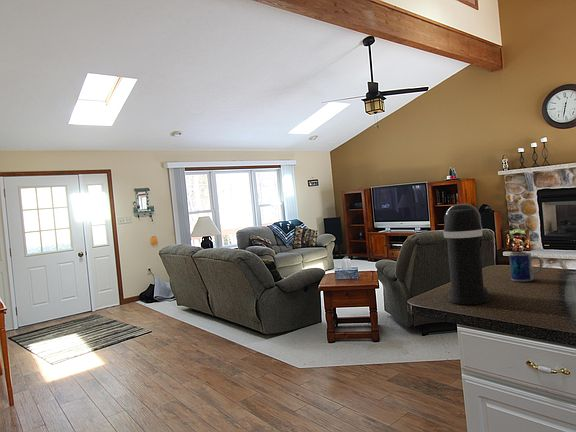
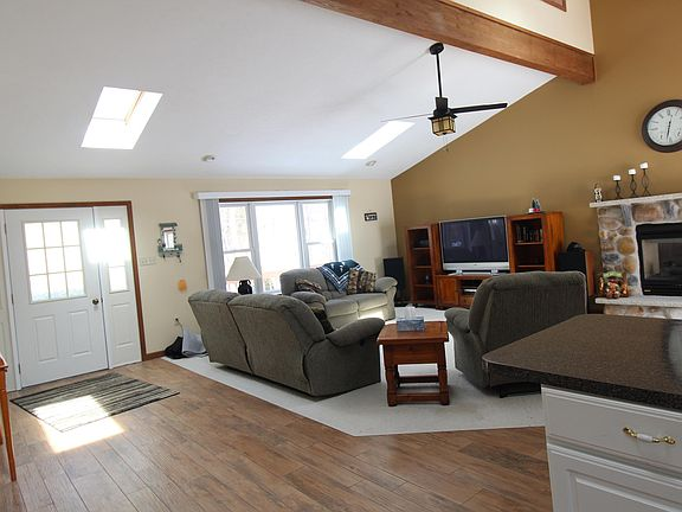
- mug (526, 266)
- coffee maker (464, 250)
